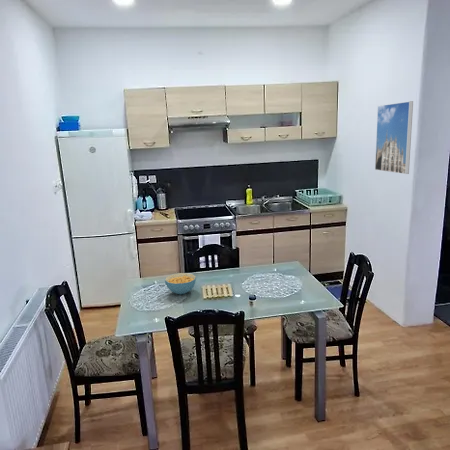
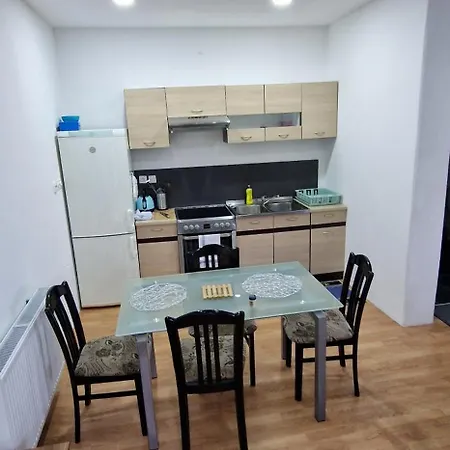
- cereal bowl (181, 285)
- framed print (392, 138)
